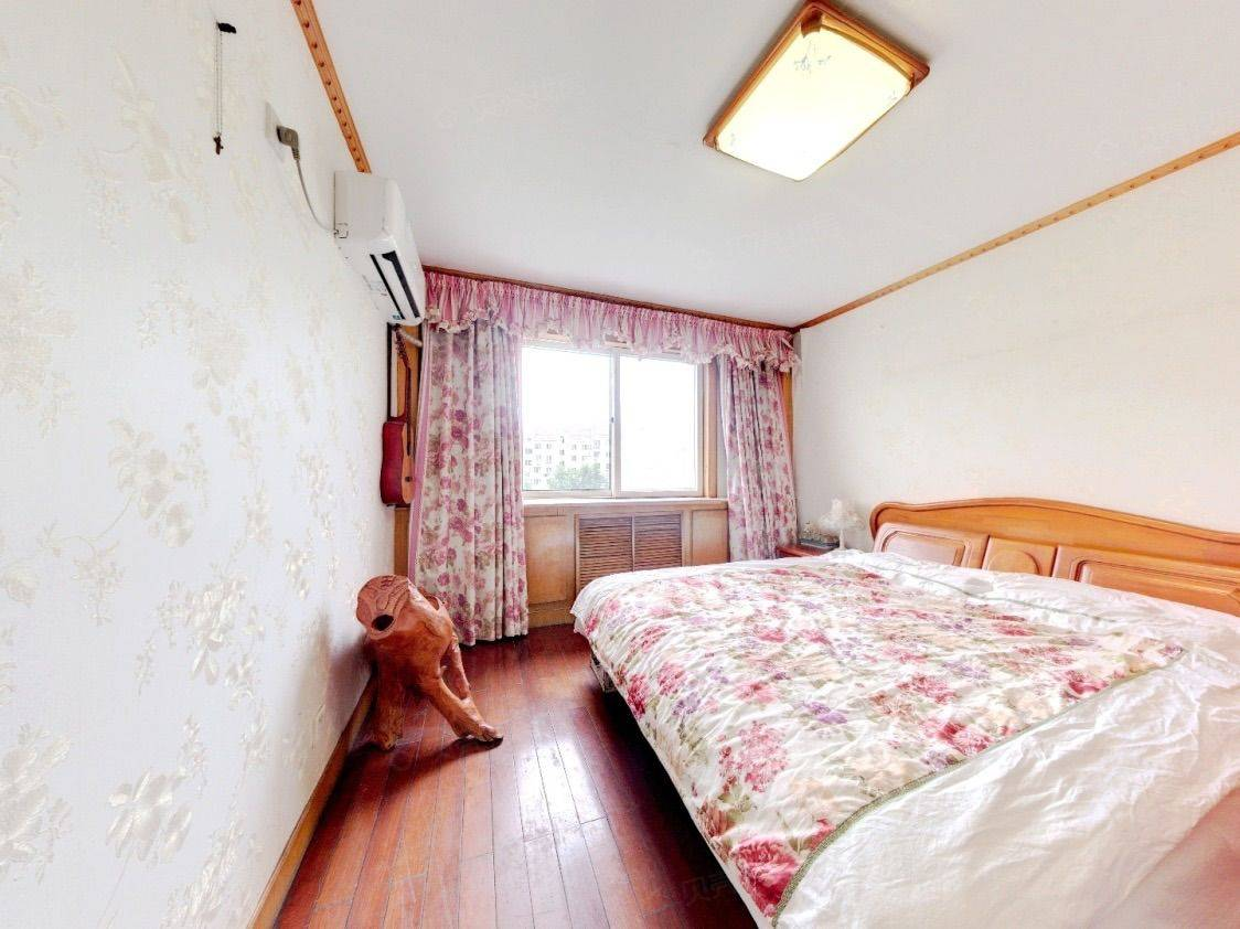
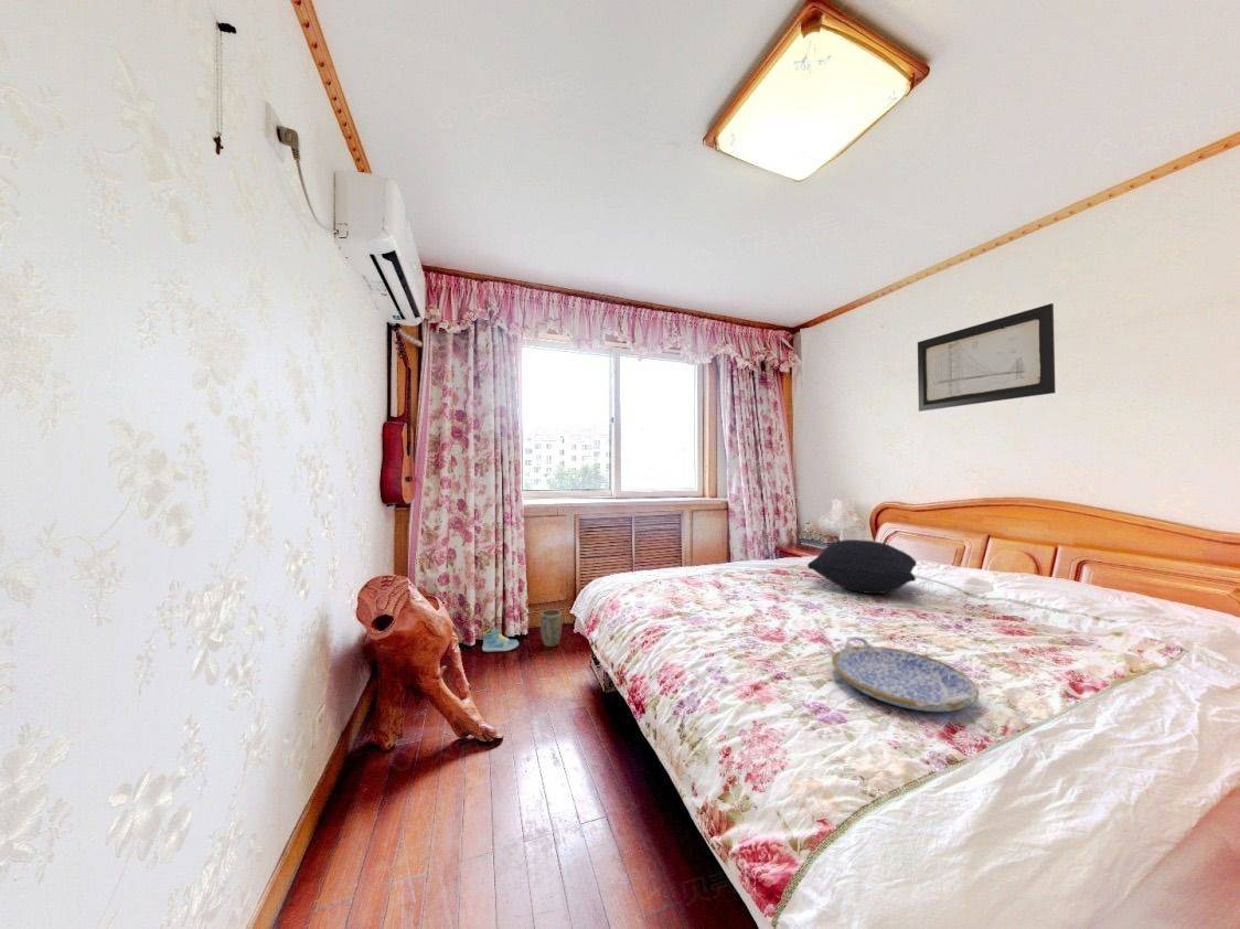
+ pillow (863, 564)
+ serving tray (899, 673)
+ plant pot (550, 628)
+ sneaker (500, 638)
+ wall art (976, 364)
